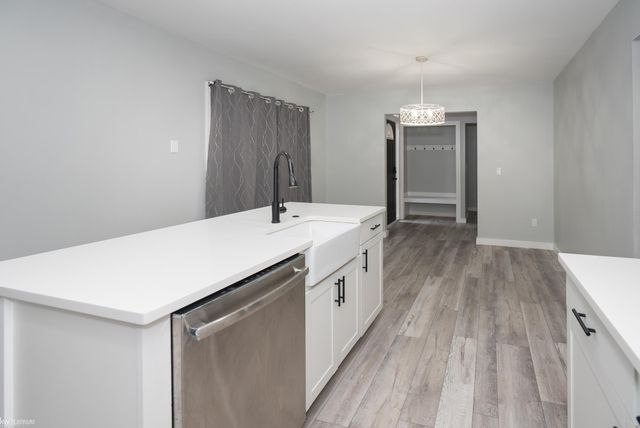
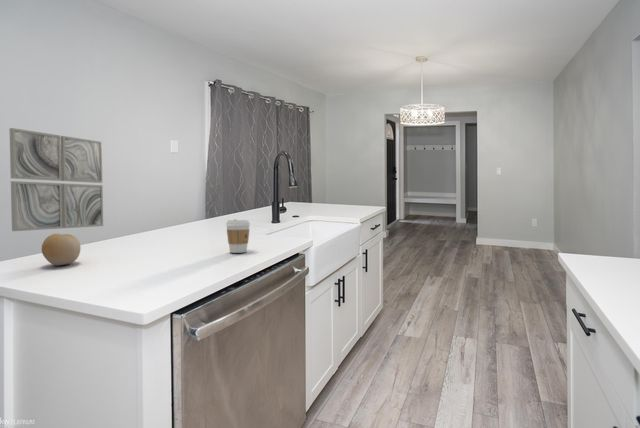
+ wall art (60, 183)
+ coffee cup (238, 235)
+ fruit (62, 249)
